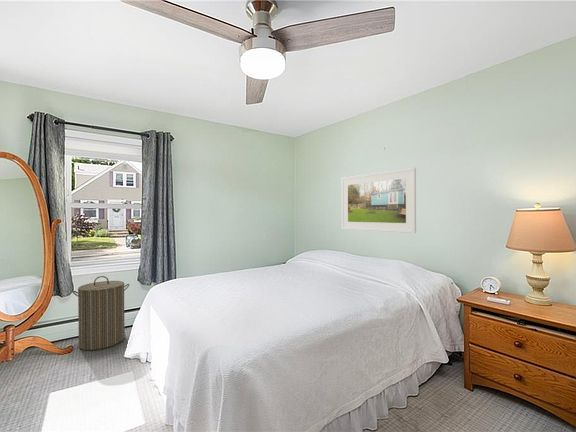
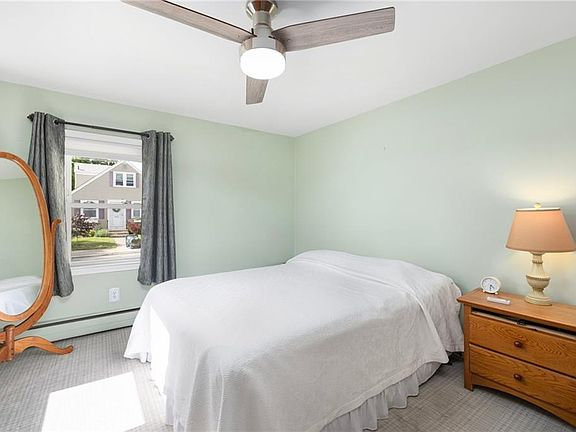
- laundry hamper (102, 308)
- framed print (374, 202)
